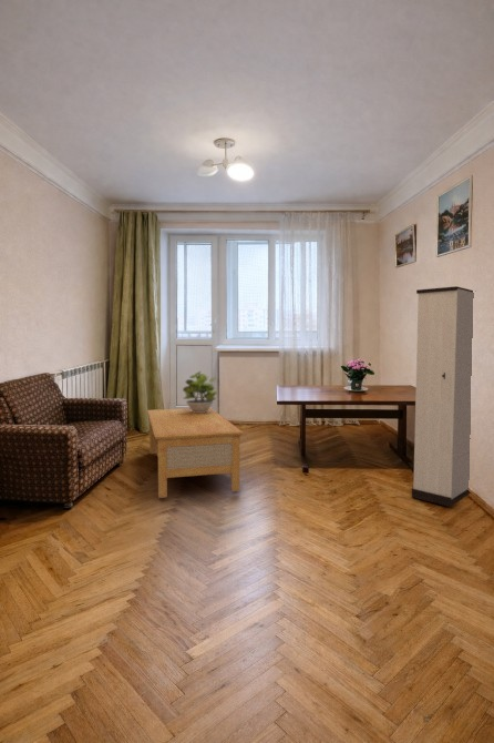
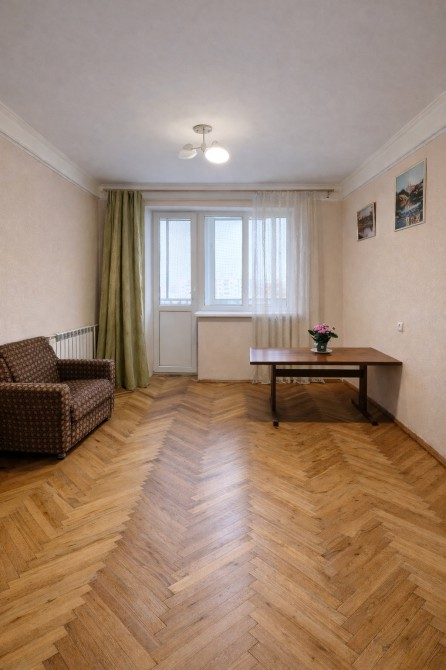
- coffee table (188, 445)
- cabinet (446, 394)
- potted plant (198, 390)
